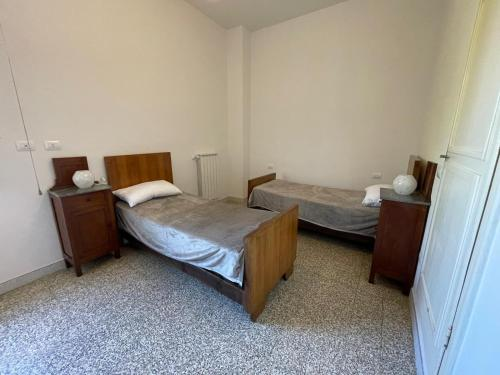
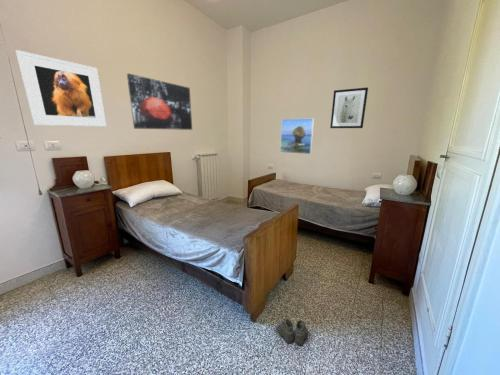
+ boots (292, 327)
+ wall art (348, 109)
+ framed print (68, 94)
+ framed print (296, 136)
+ wall art (164, 106)
